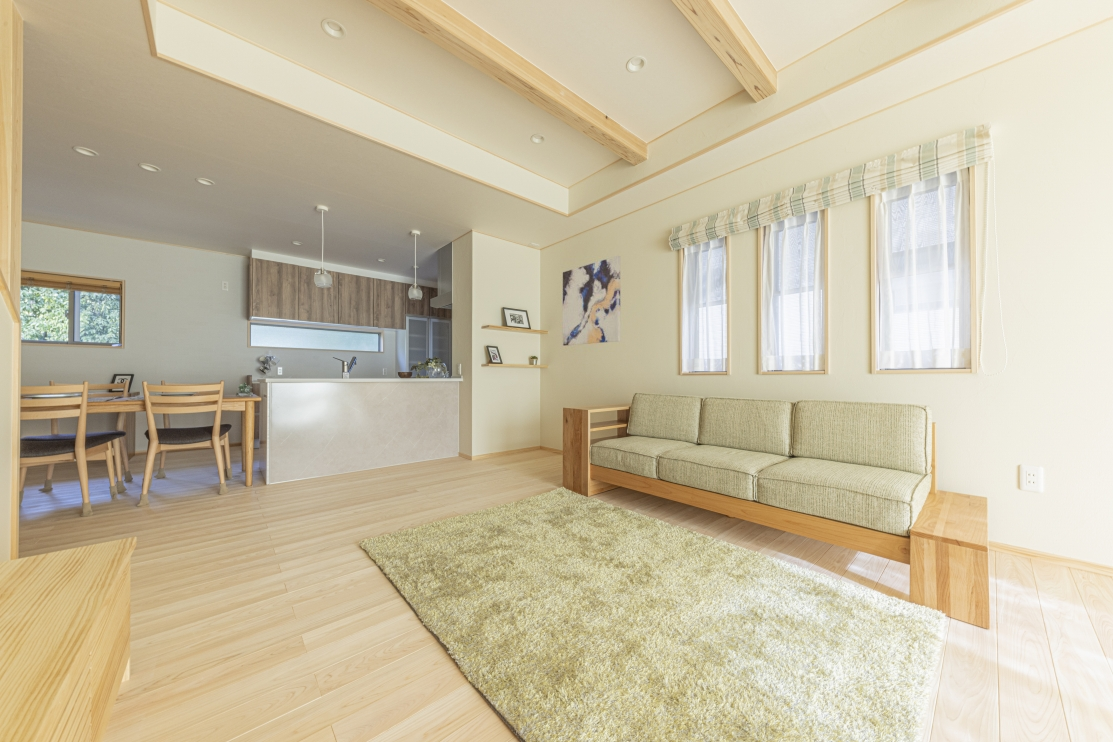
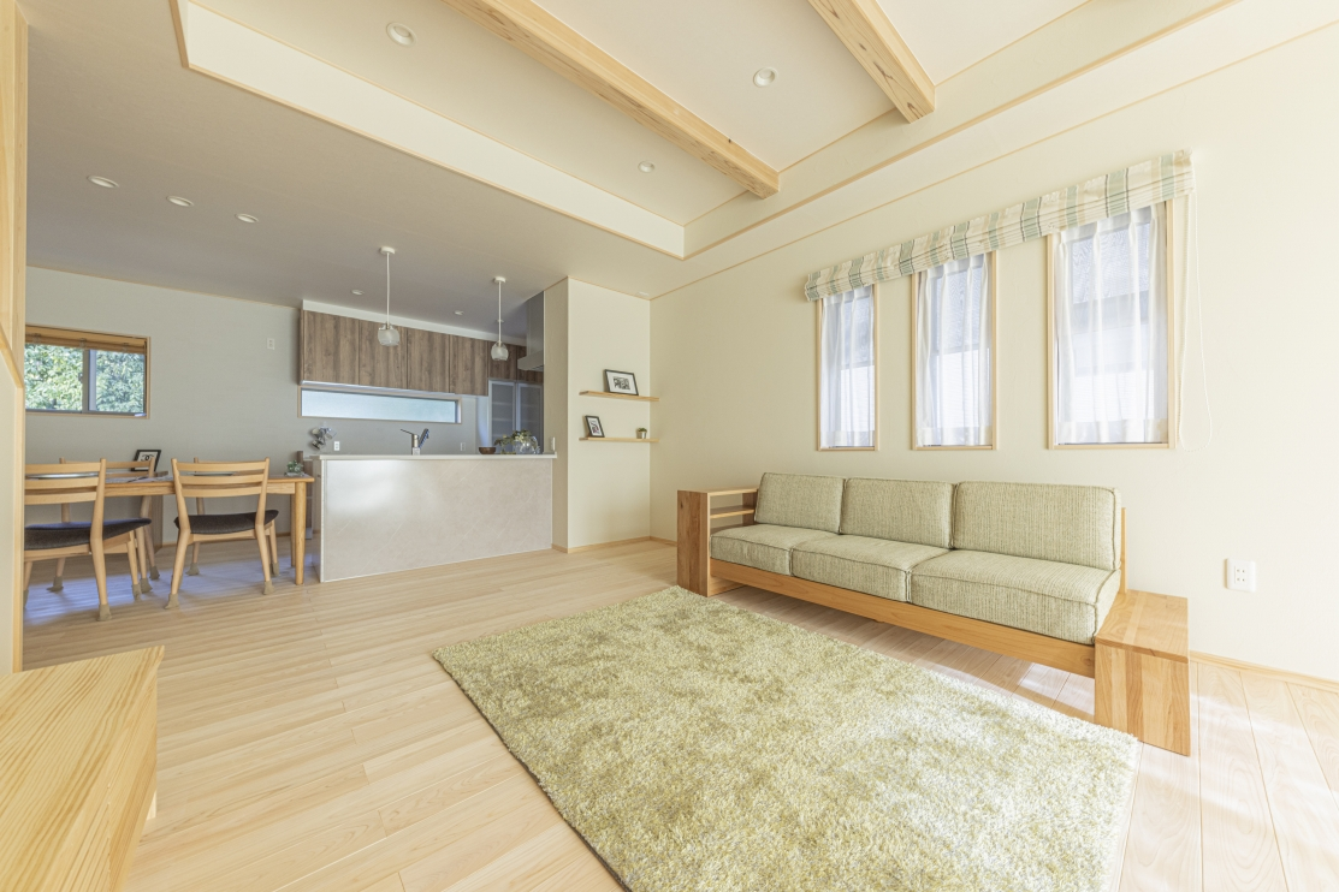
- wall art (589, 304)
